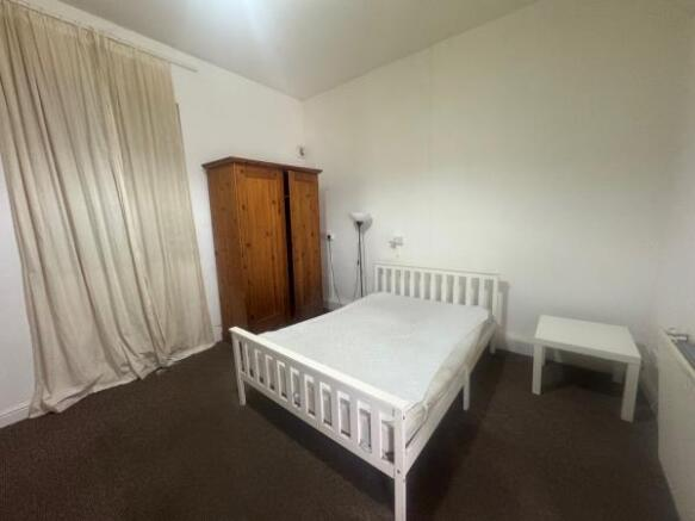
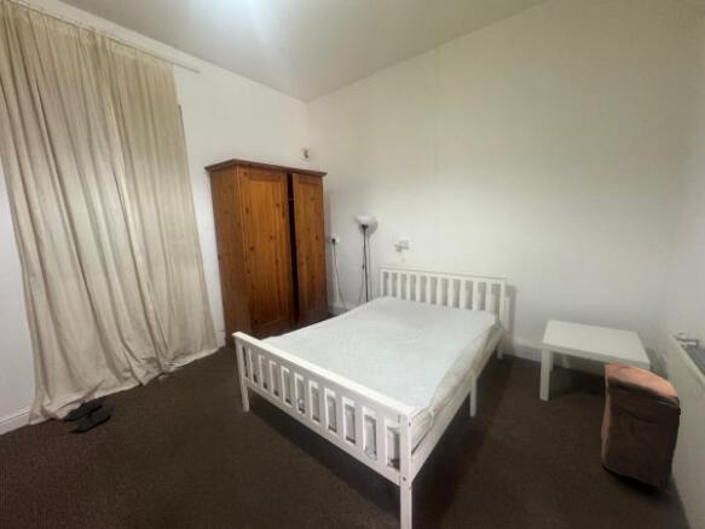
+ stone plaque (632, 415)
+ shoe (92, 412)
